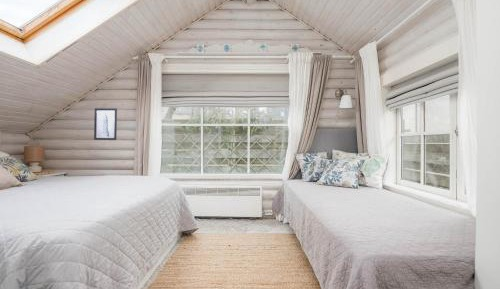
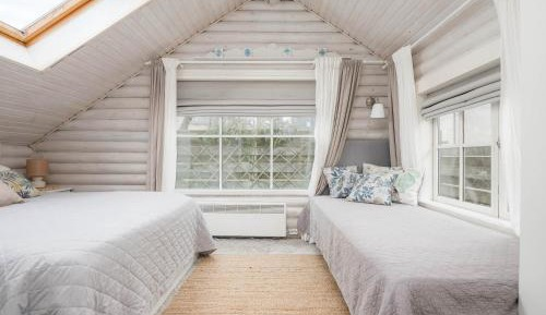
- wall art (105, 124)
